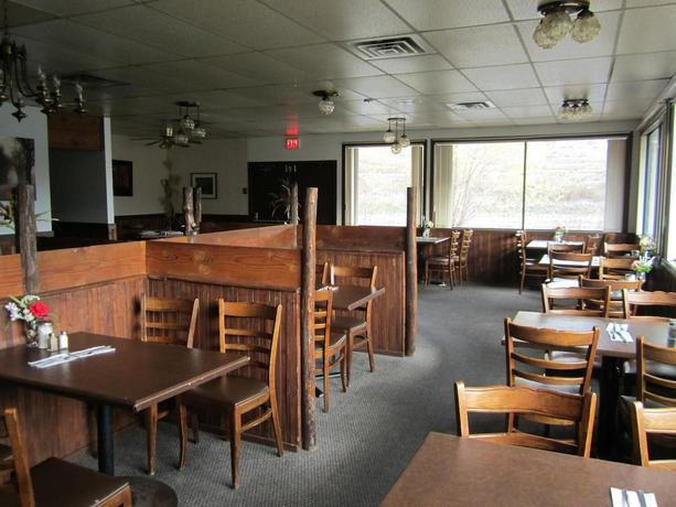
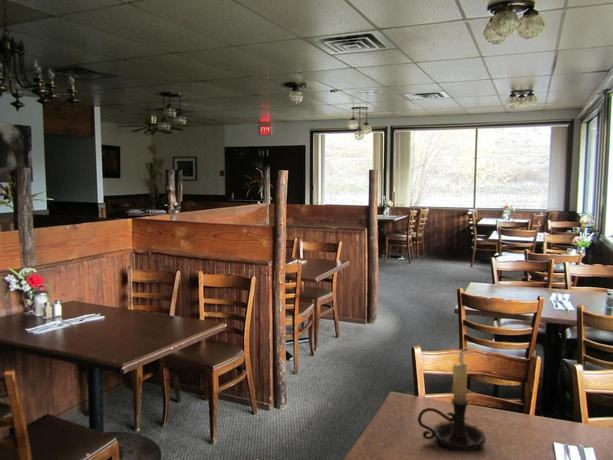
+ candle holder (453, 393)
